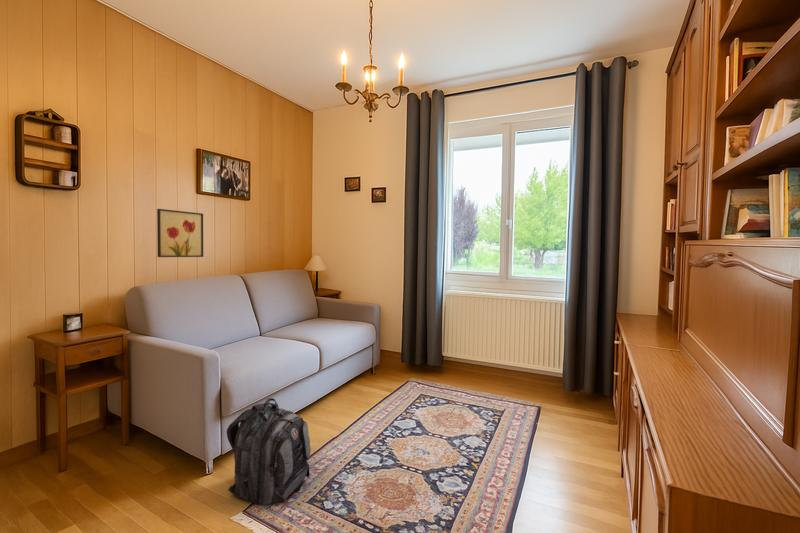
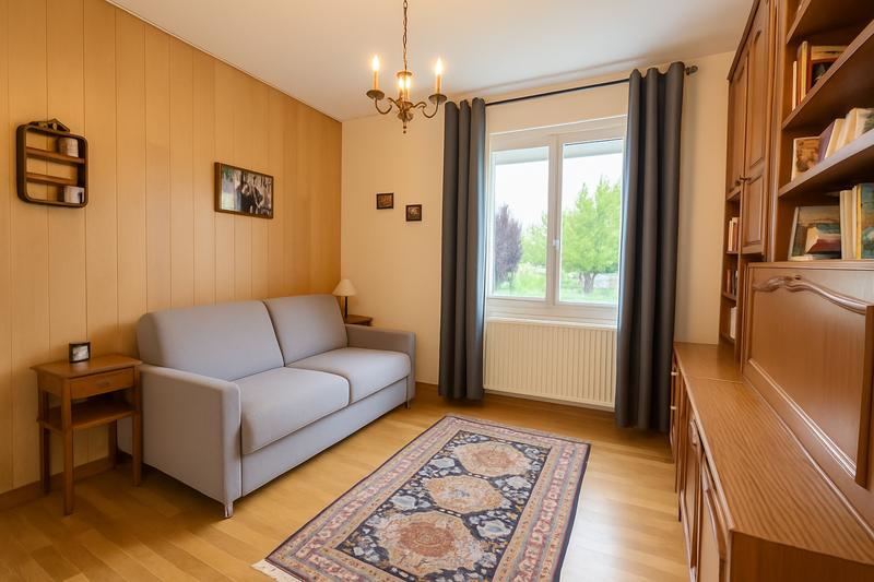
- wall art (180, 234)
- backpack (269, 441)
